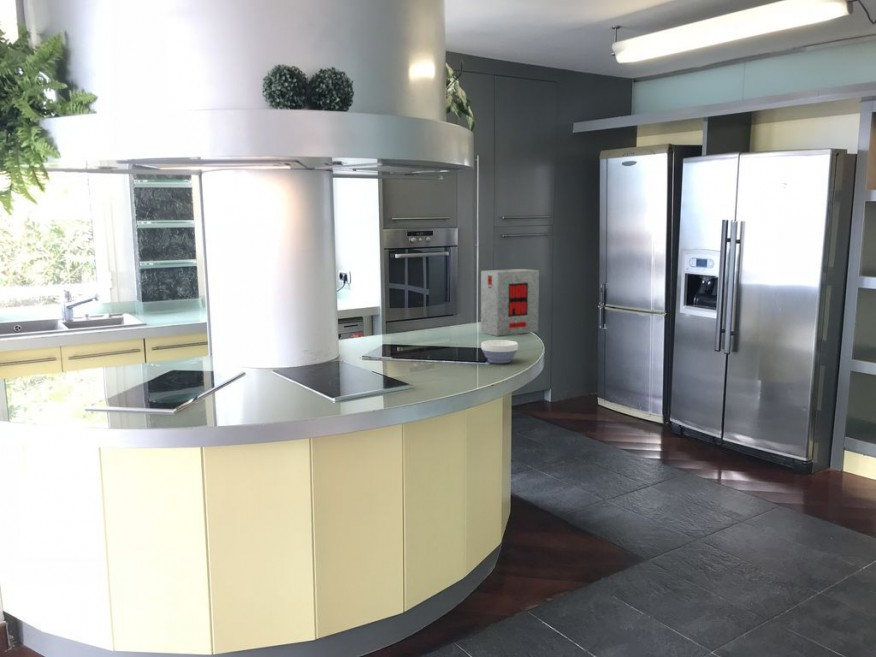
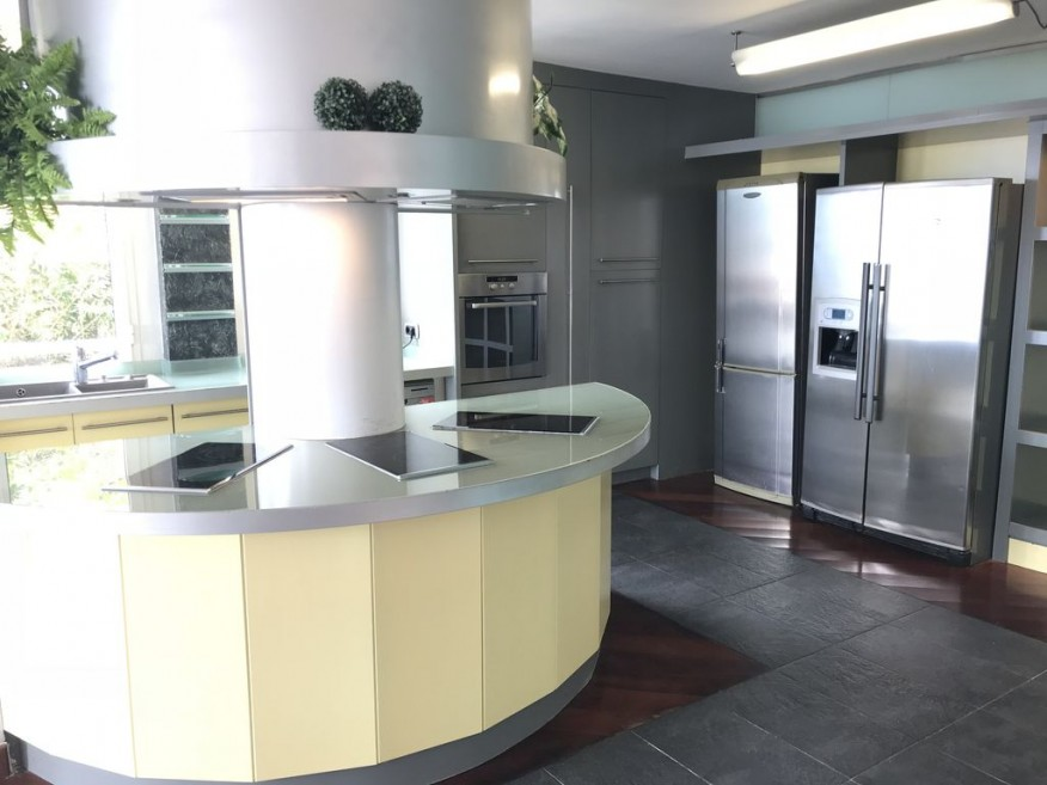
- bowl (499, 352)
- cereal box (509, 301)
